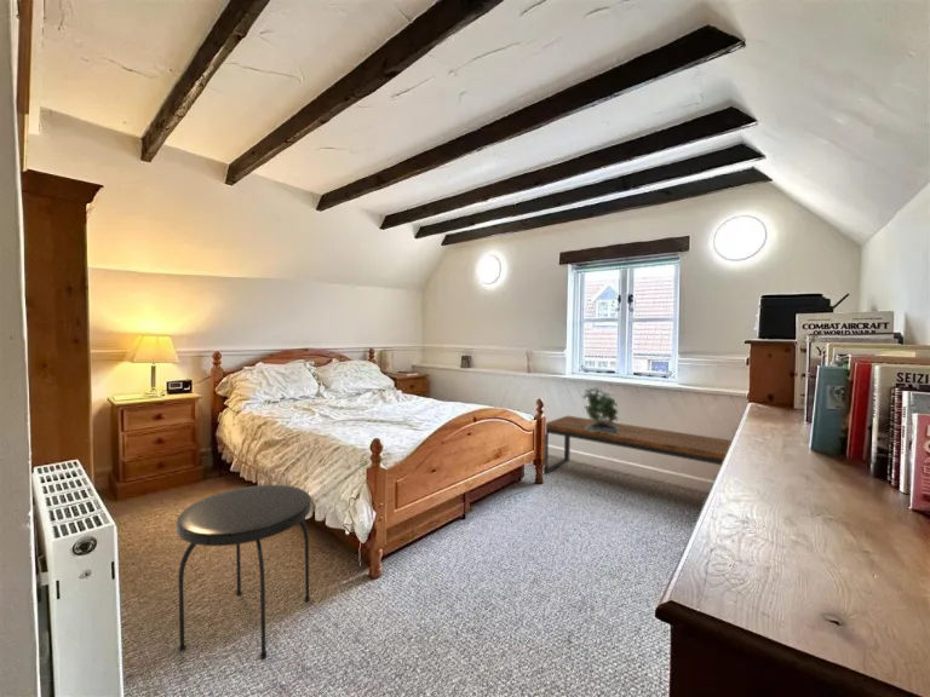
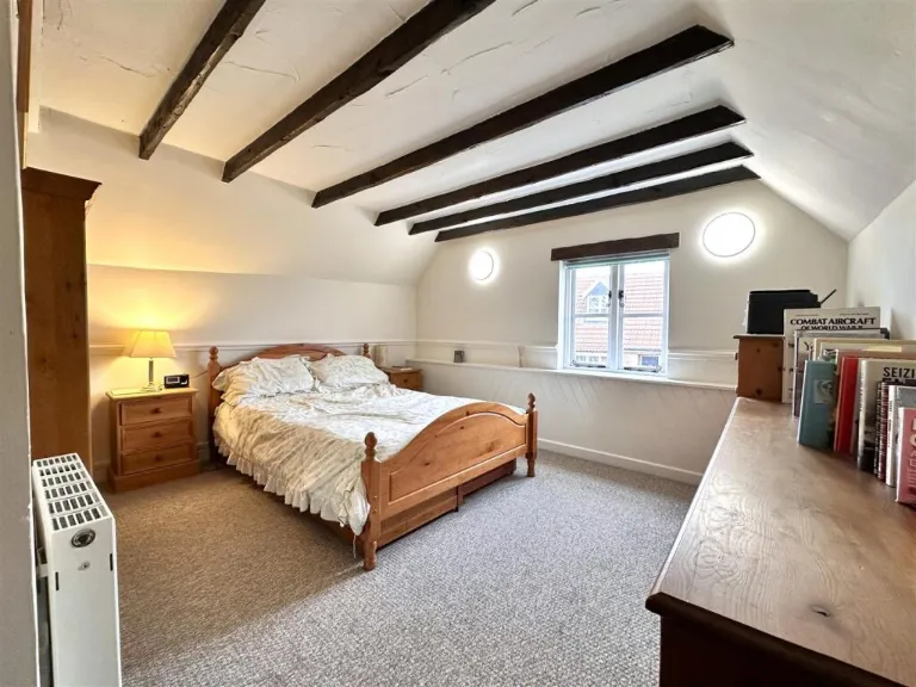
- potted plant (601, 407)
- side table (240, 564)
- bench (650, 451)
